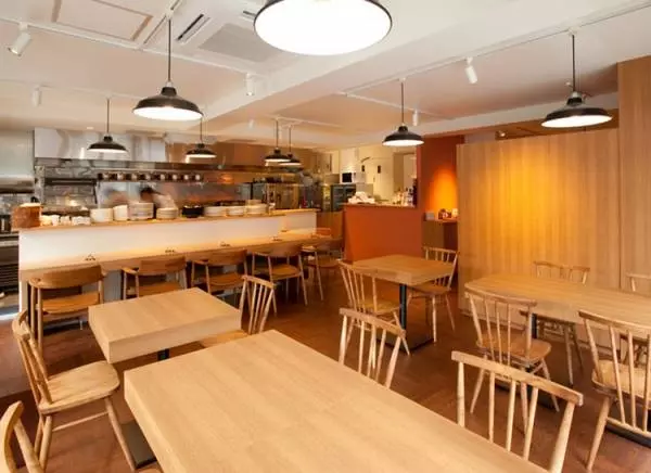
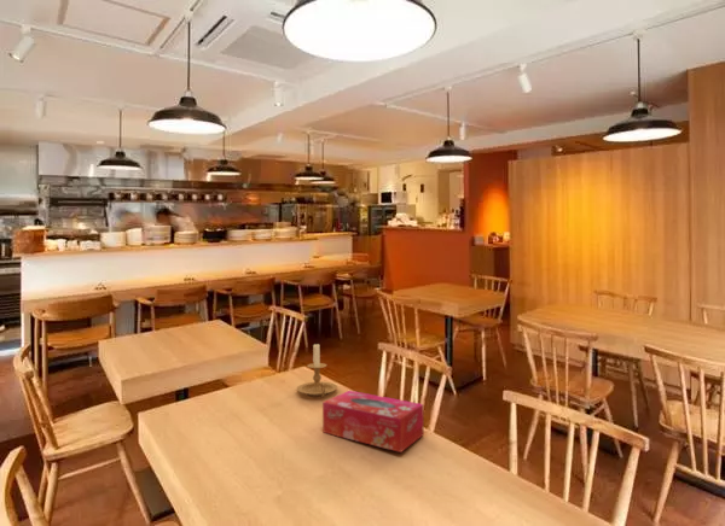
+ candle holder (318, 368)
+ tissue box (372, 417)
